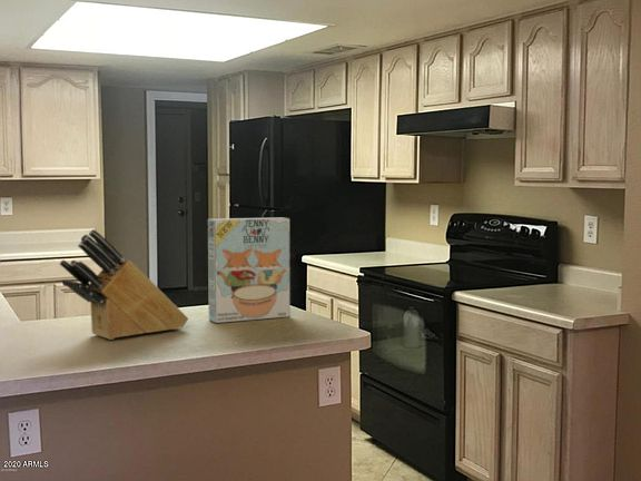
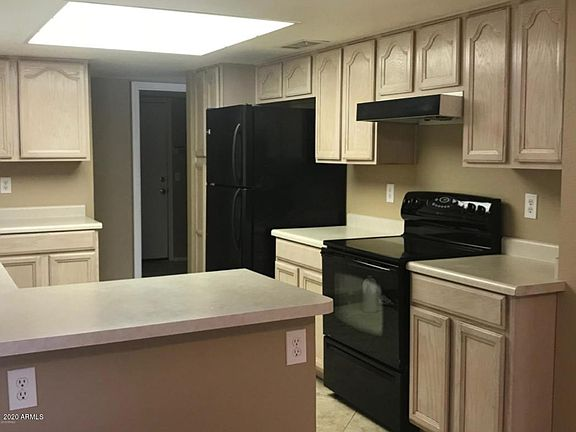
- cereal box (249, 268)
- knife block (125, 281)
